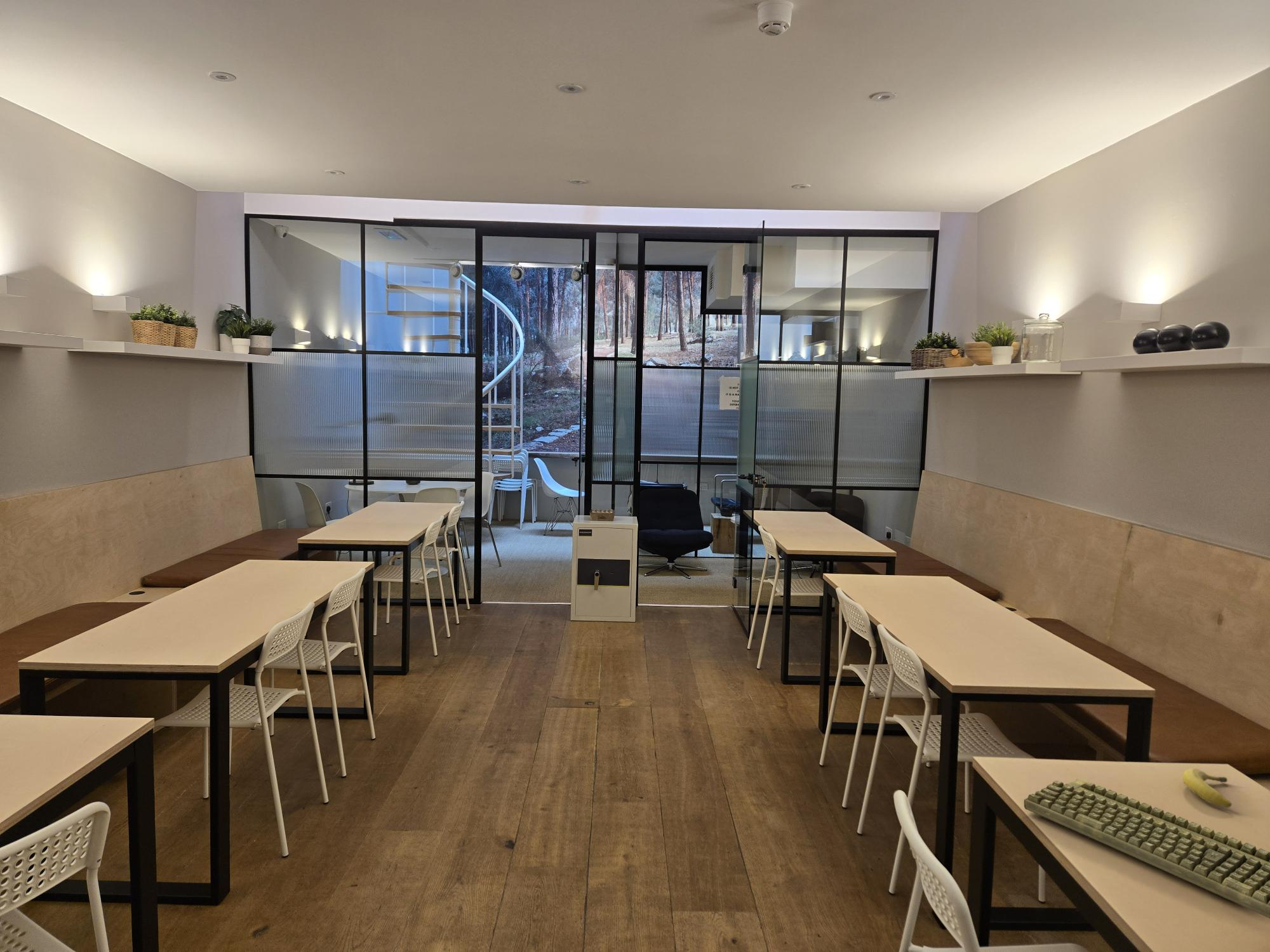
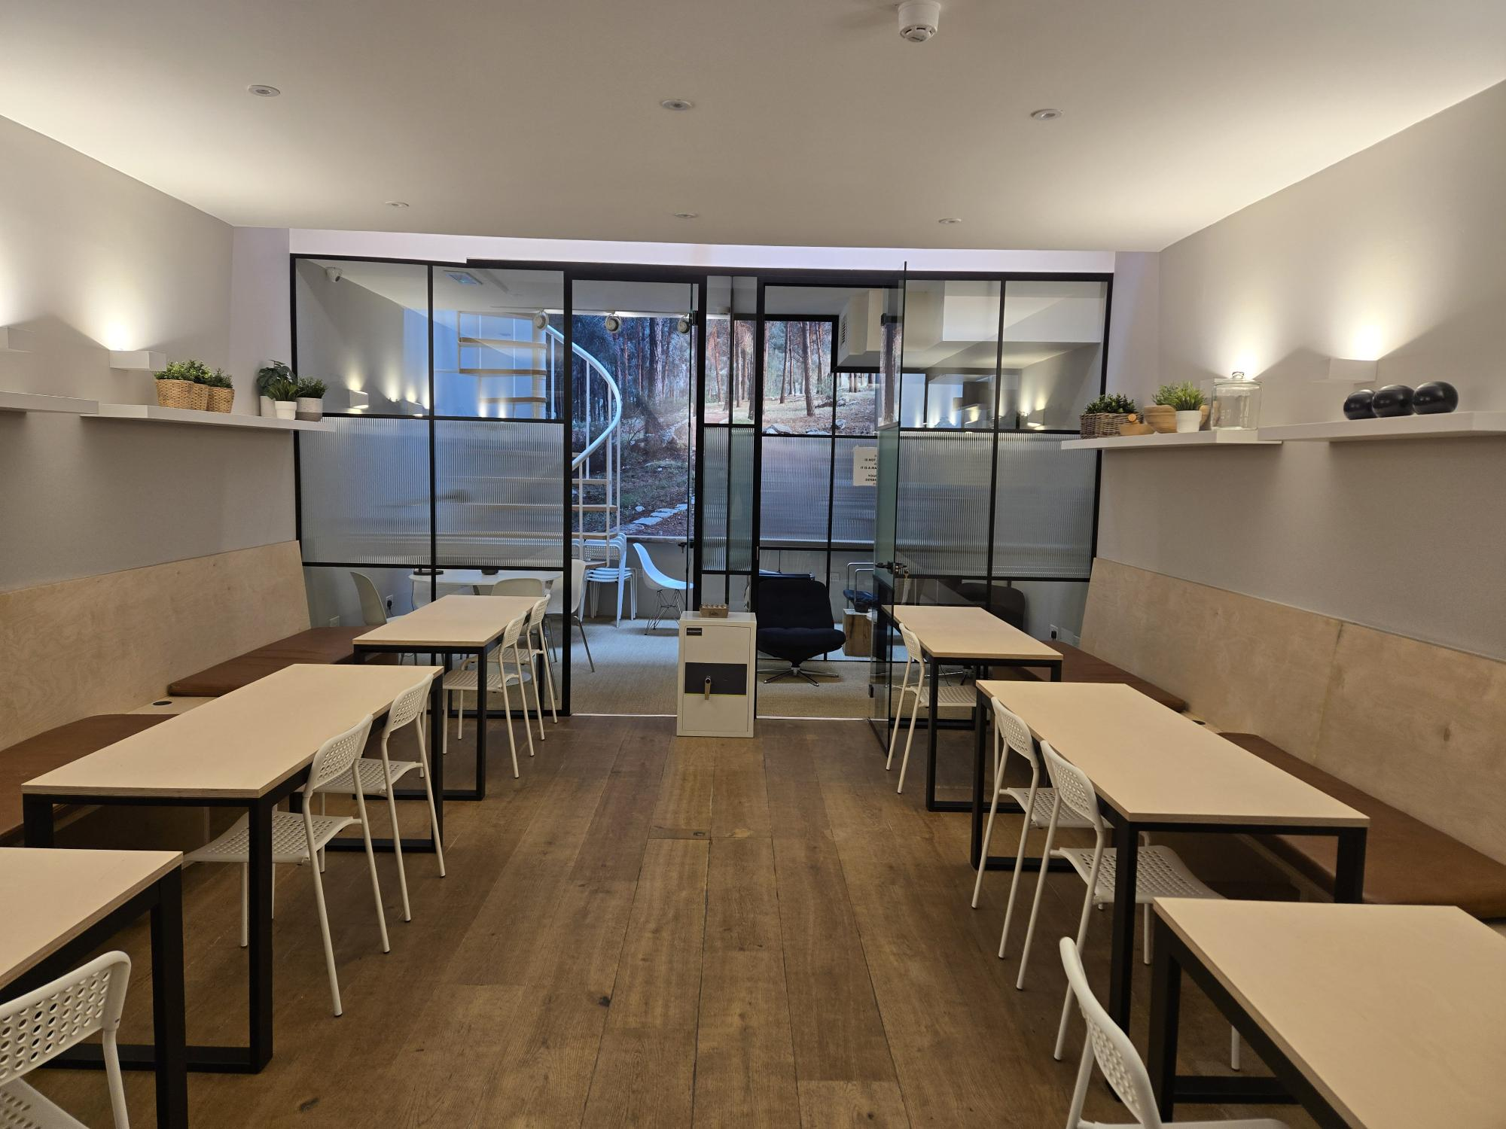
- fruit (1206, 784)
- computer keyboard (1159, 838)
